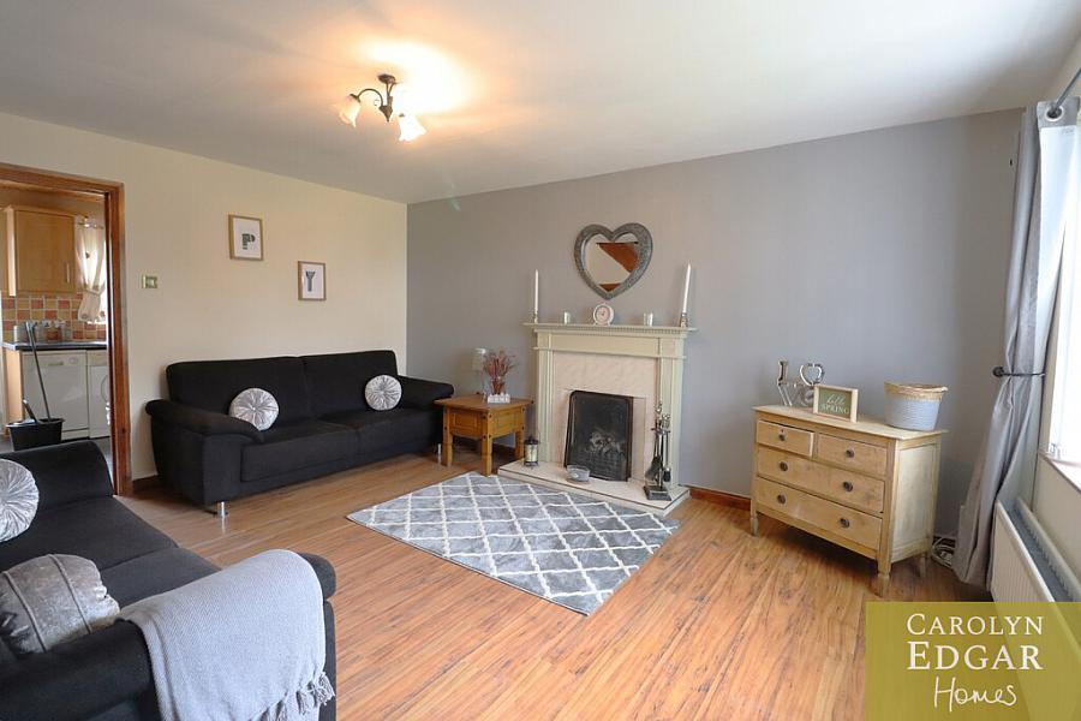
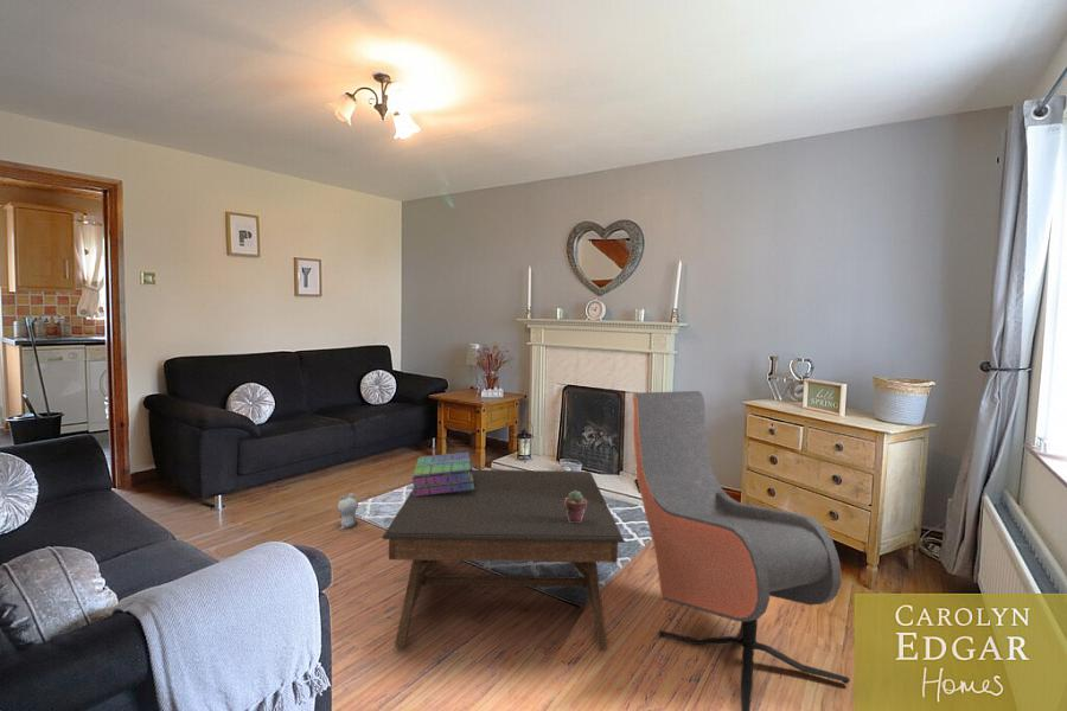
+ plush toy (347, 510)
+ armchair (727, 523)
+ potted succulent (575, 505)
+ coffee table (505, 545)
+ stack of books (443, 474)
